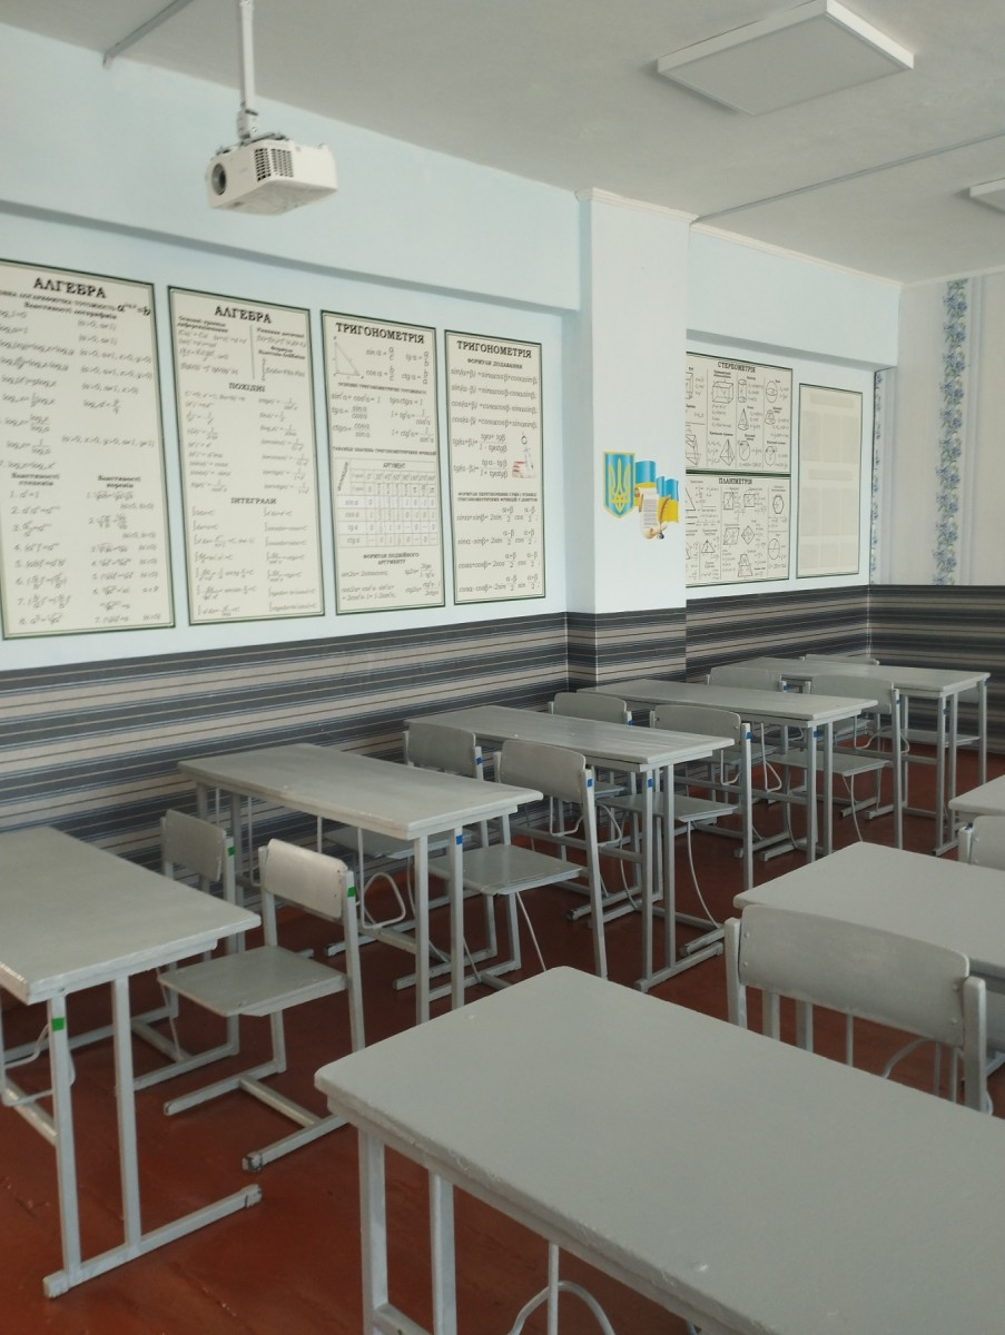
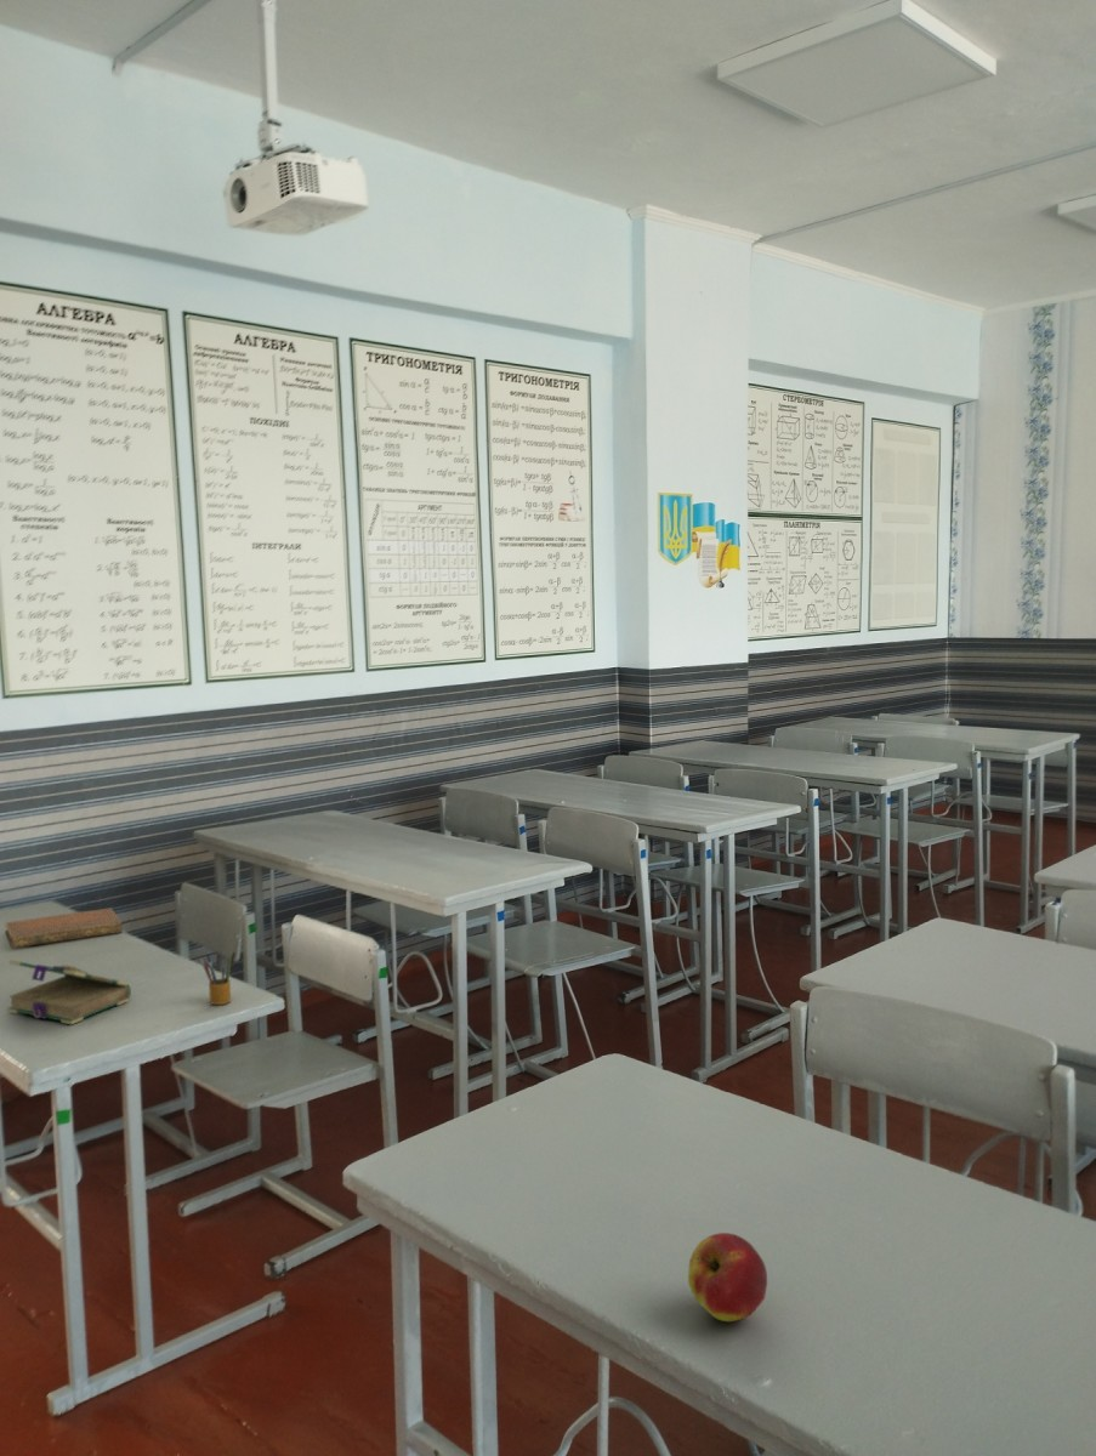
+ notebook (63, 927)
+ apple (727, 1276)
+ pencil box (222, 976)
+ book (62, 980)
